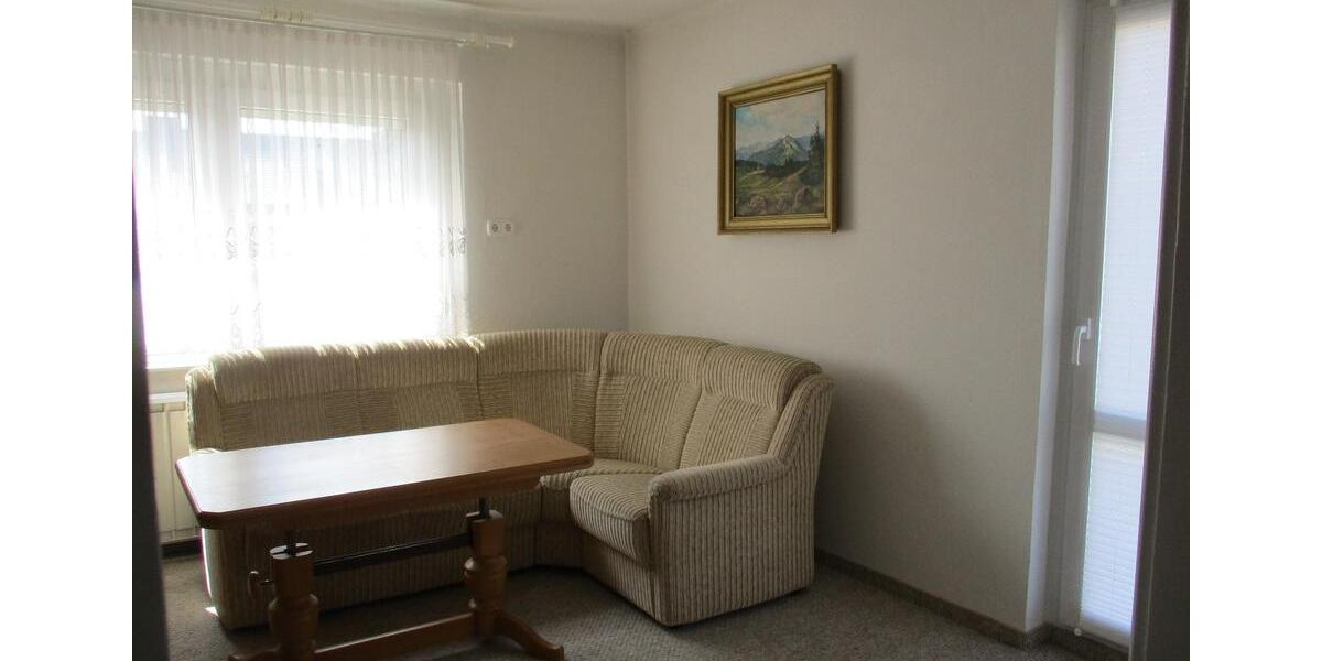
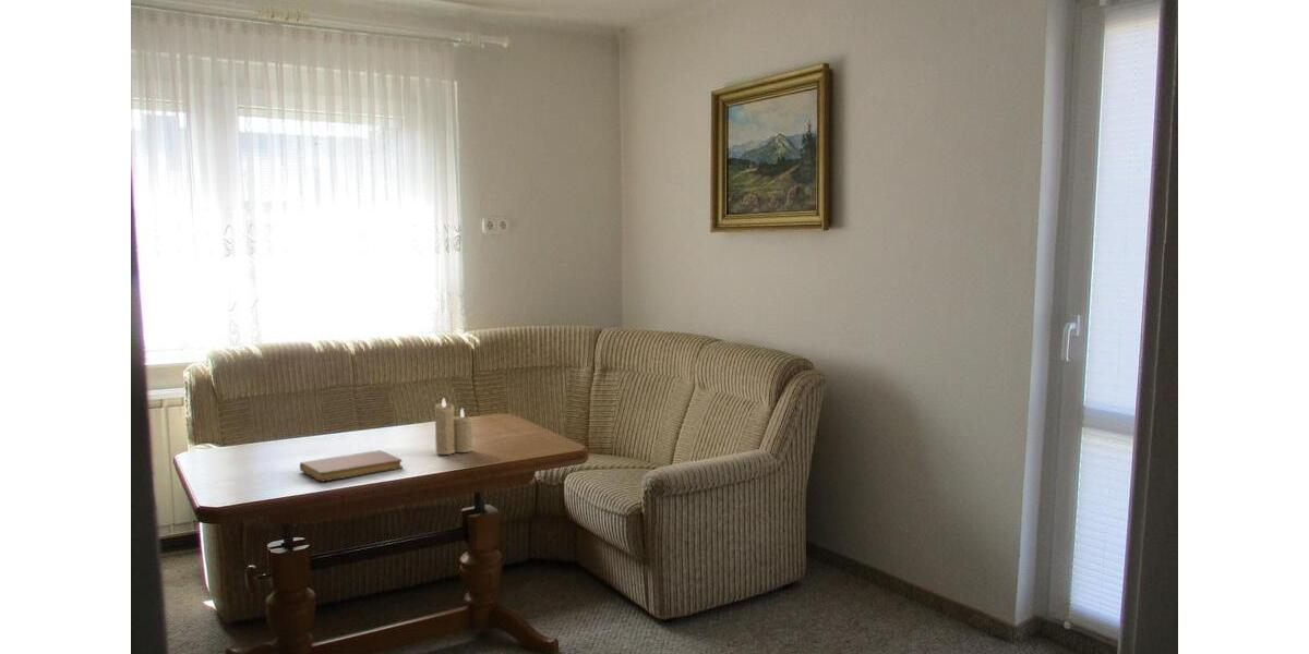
+ notebook (351, 464)
+ candle (454, 424)
